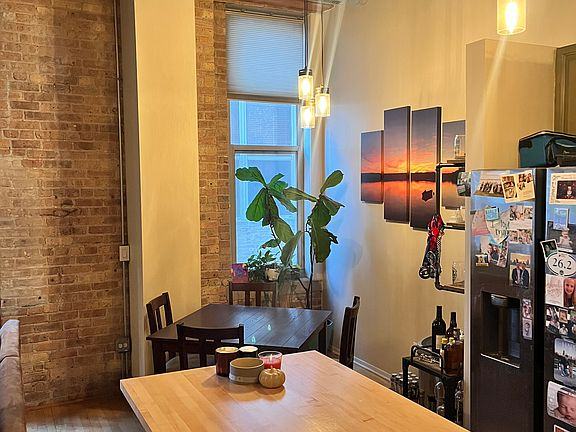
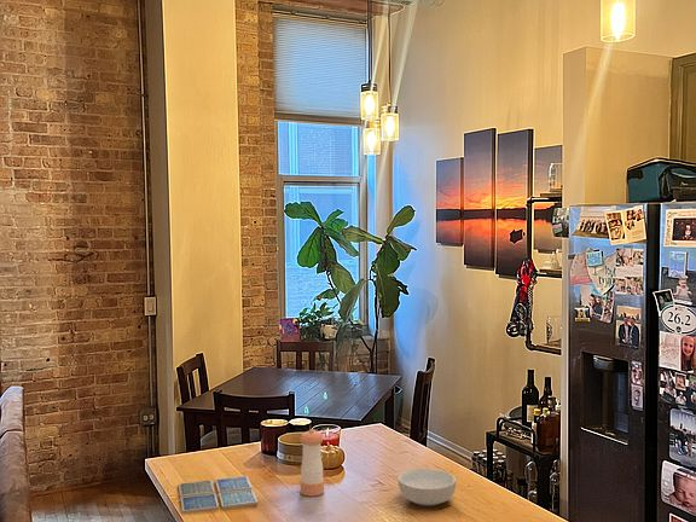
+ cereal bowl (427, 489)
+ drink coaster (215, 494)
+ pepper shaker (312, 460)
